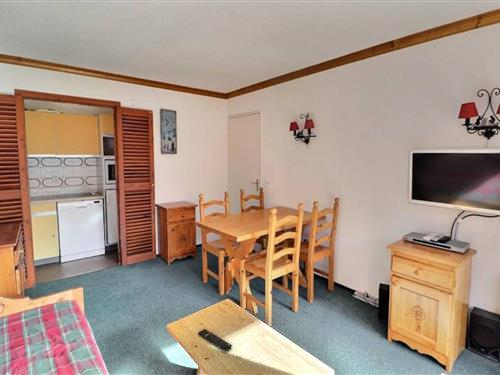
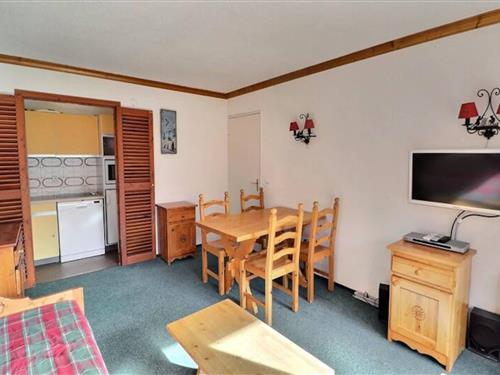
- remote control (214, 339)
